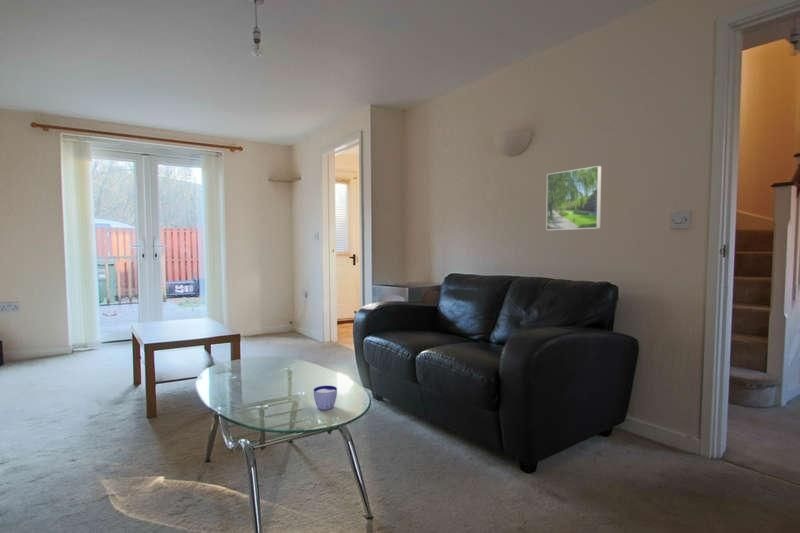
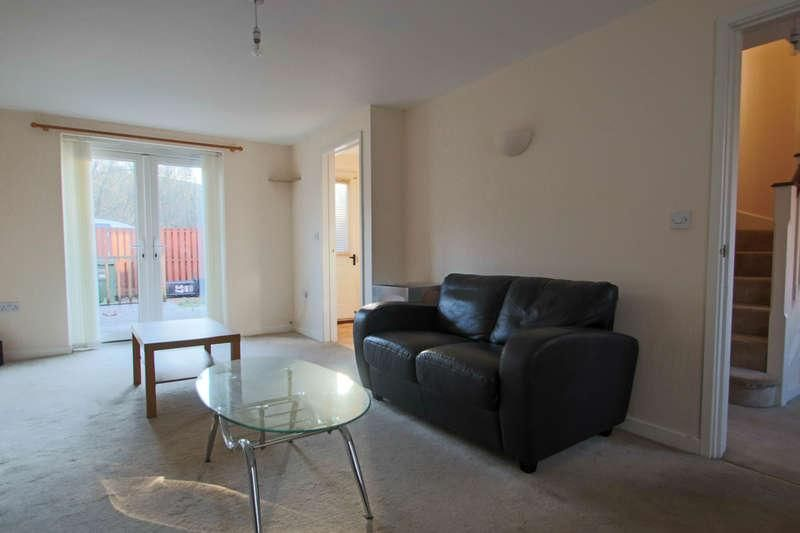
- cup (324, 397)
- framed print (572, 199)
